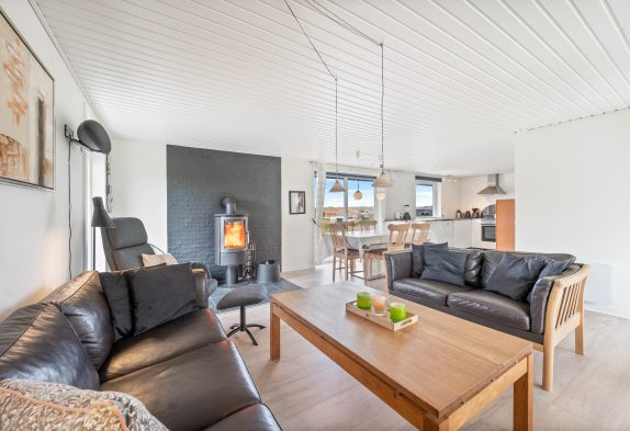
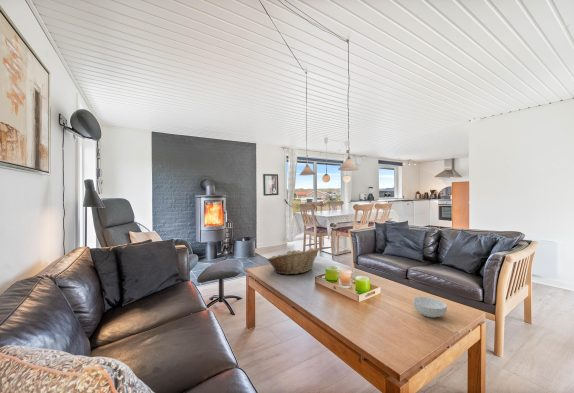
+ cereal bowl (429, 308)
+ fruit basket (294, 258)
